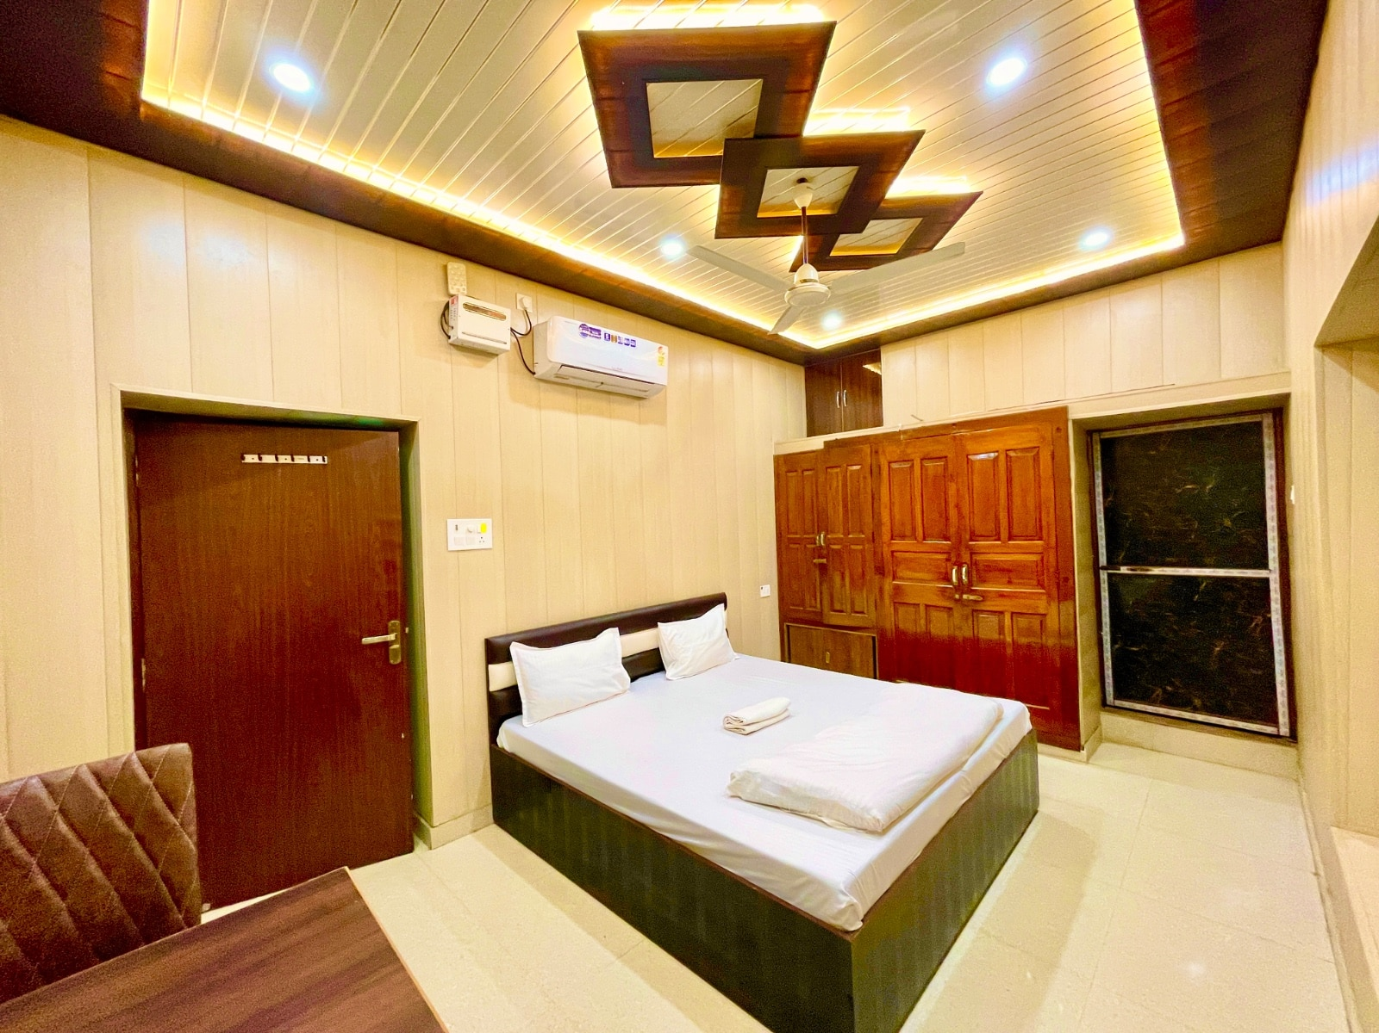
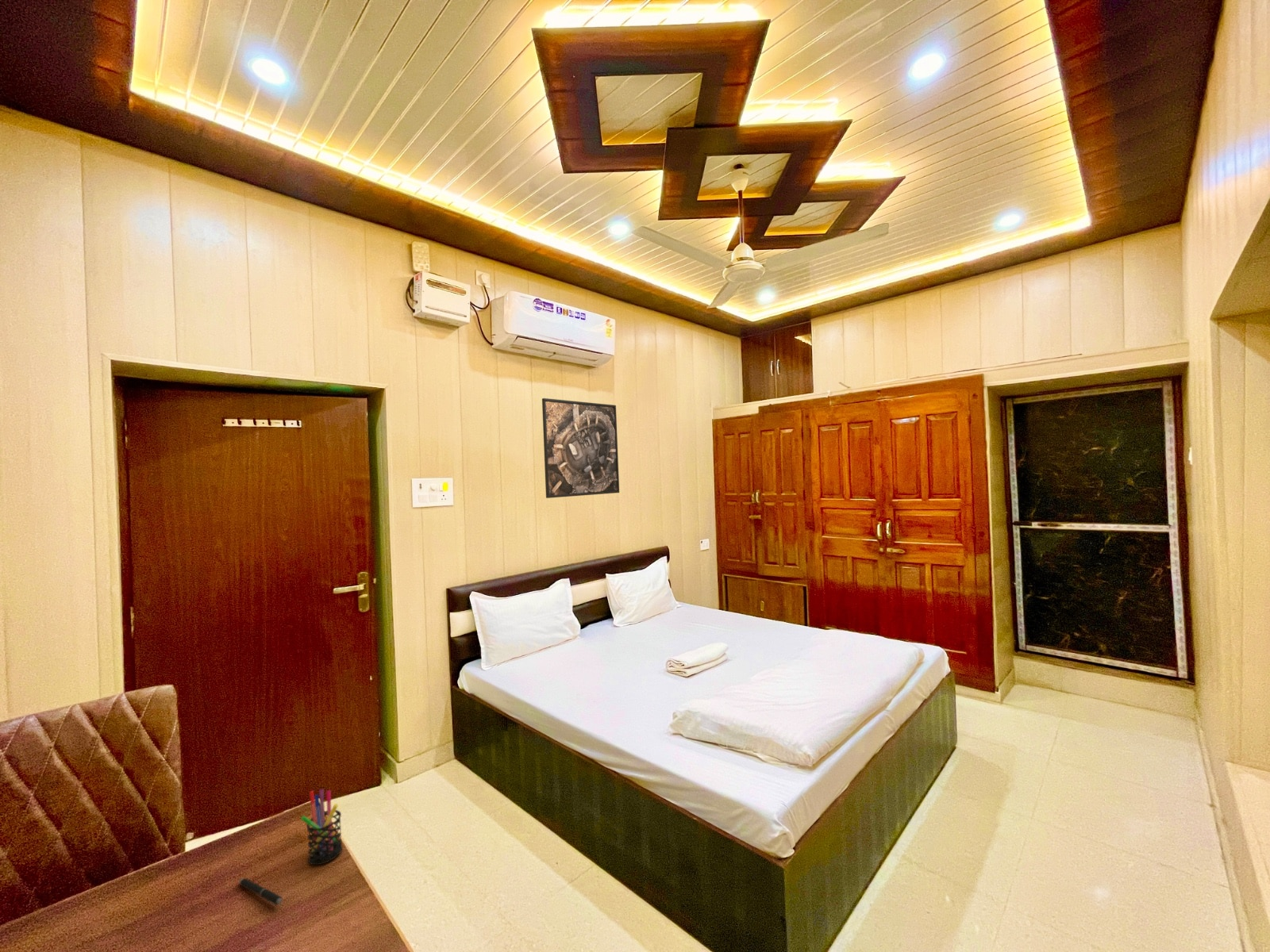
+ pen (259, 889)
+ pen holder (319, 826)
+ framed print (583, 448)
